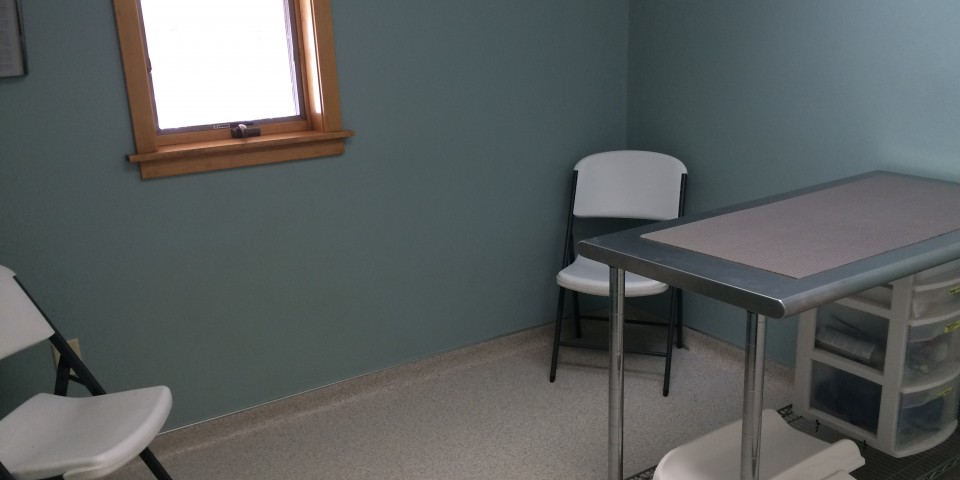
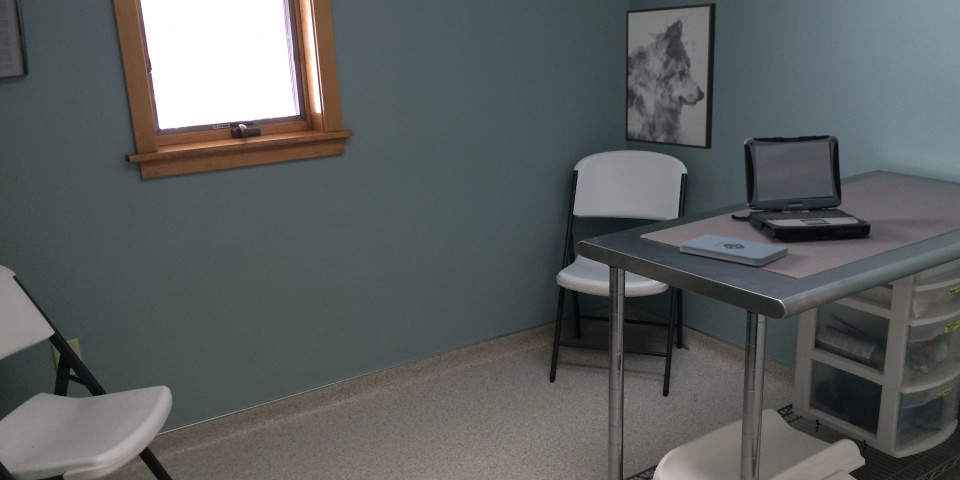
+ wall art (667, 77)
+ notepad (731, 249)
+ laptop (802, 184)
